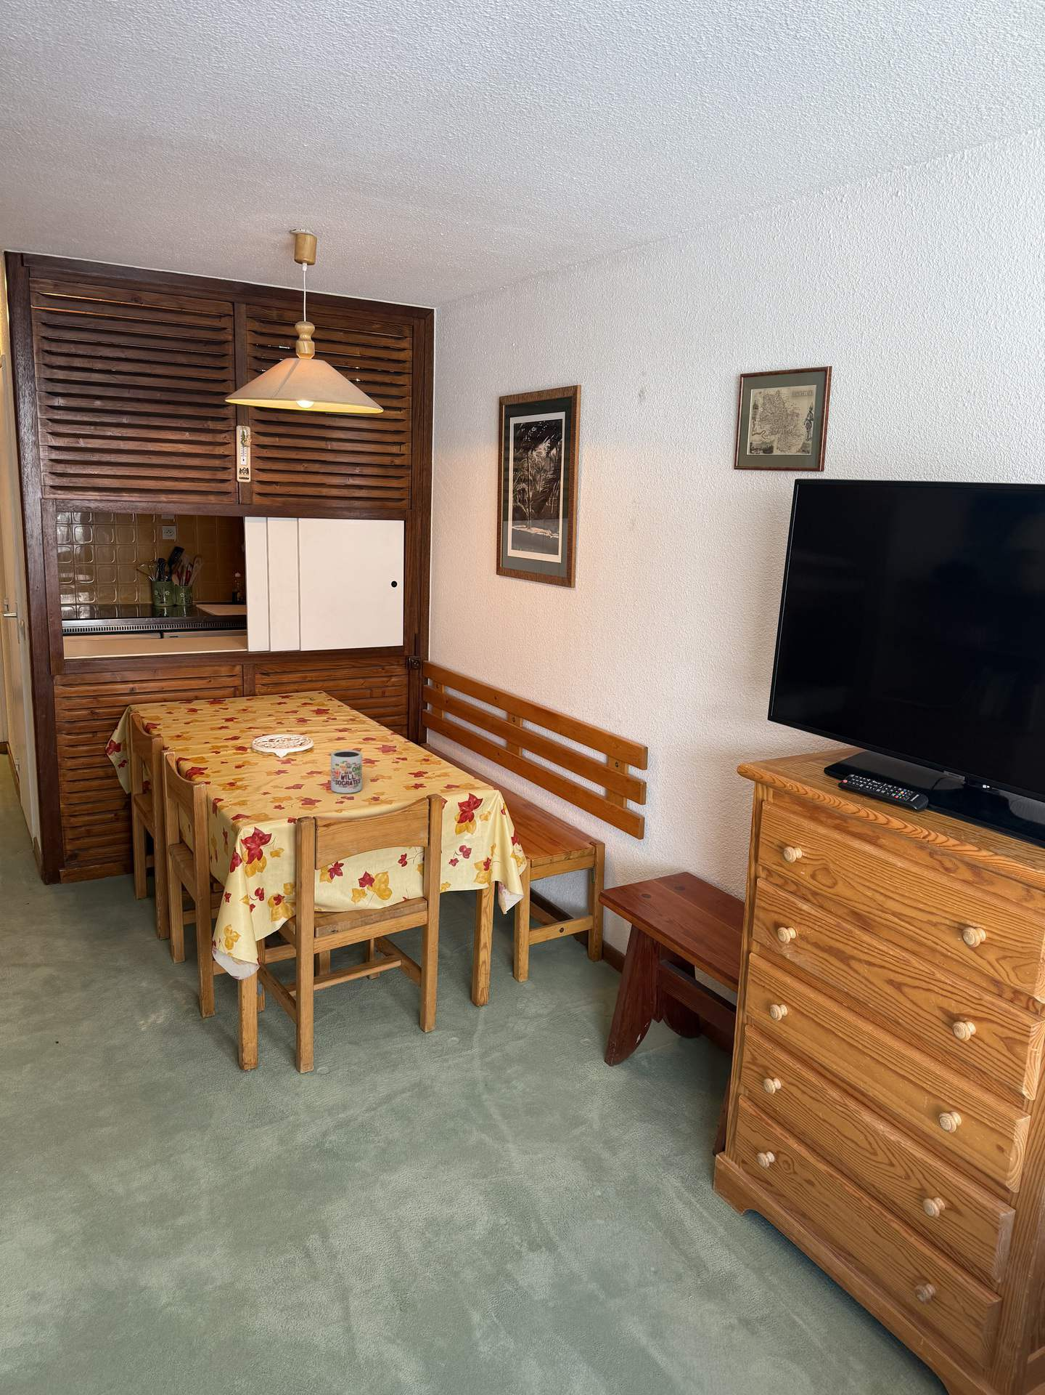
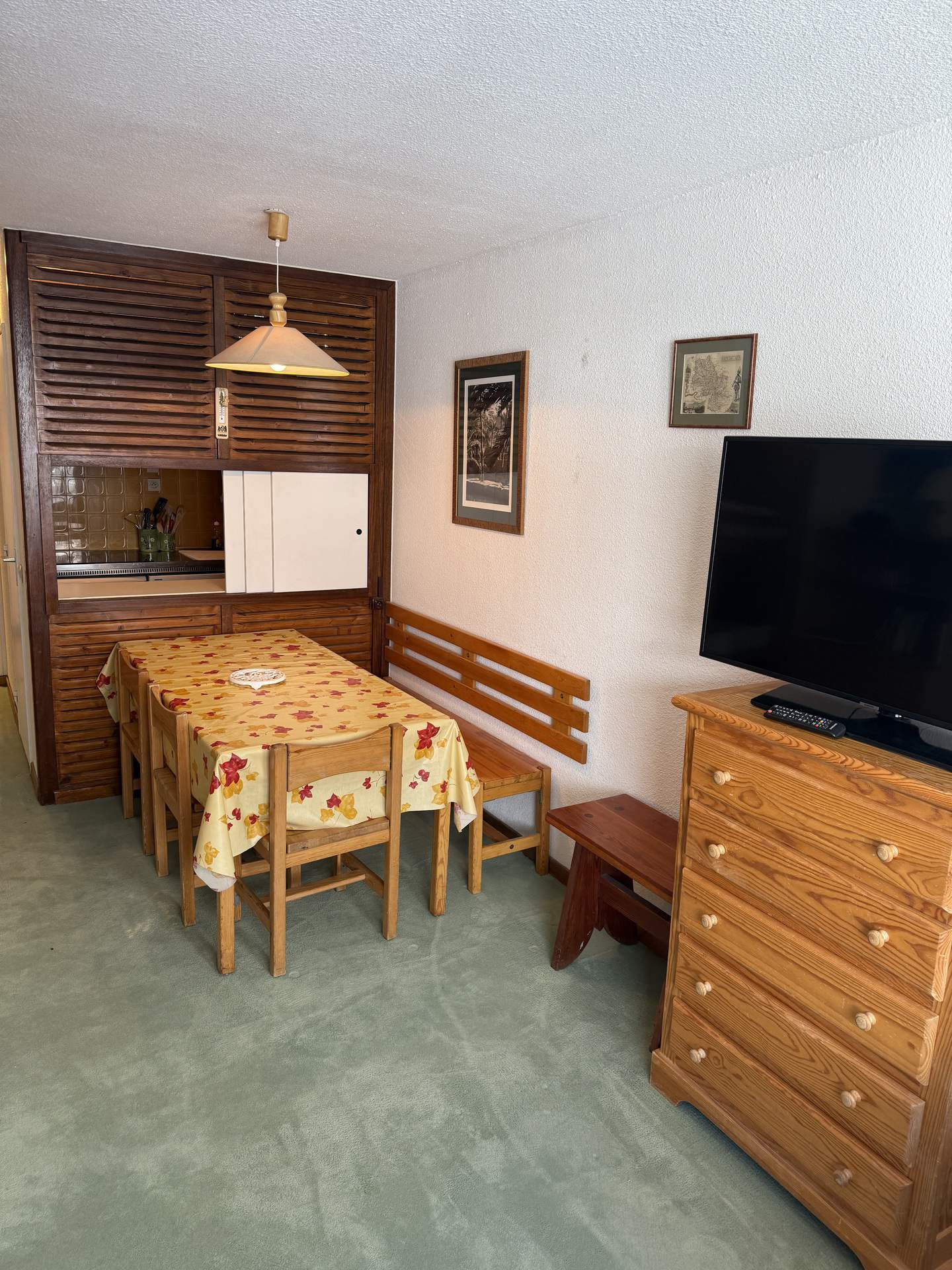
- mug (345, 769)
